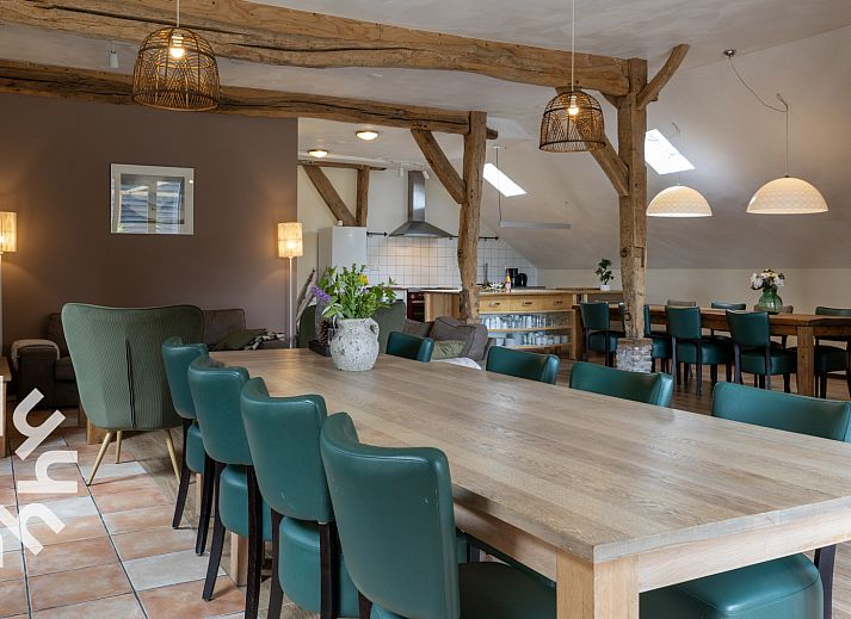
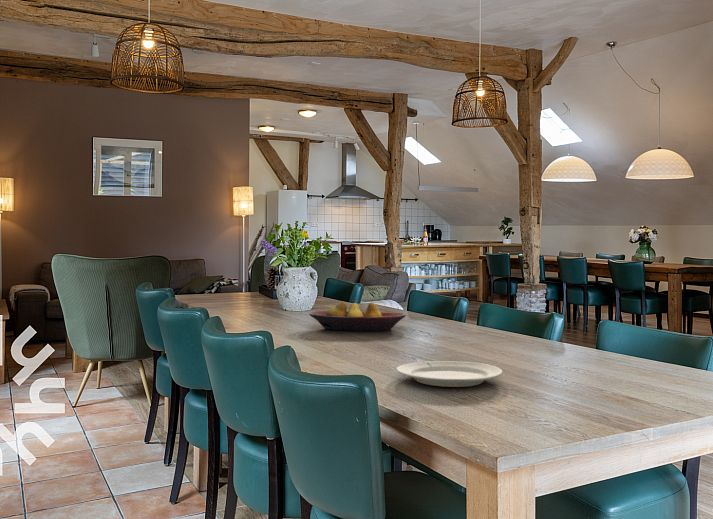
+ fruit bowl (357, 315)
+ chinaware (448, 374)
